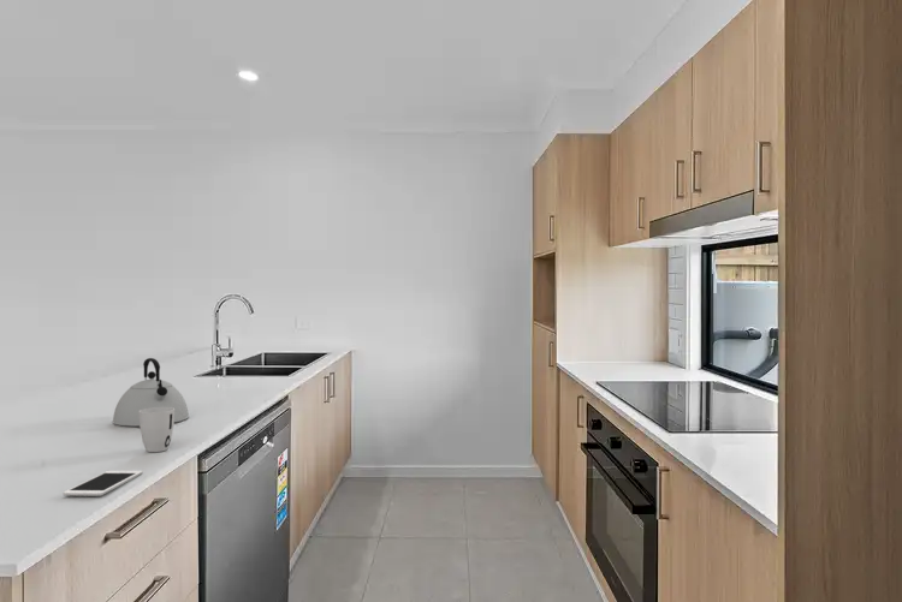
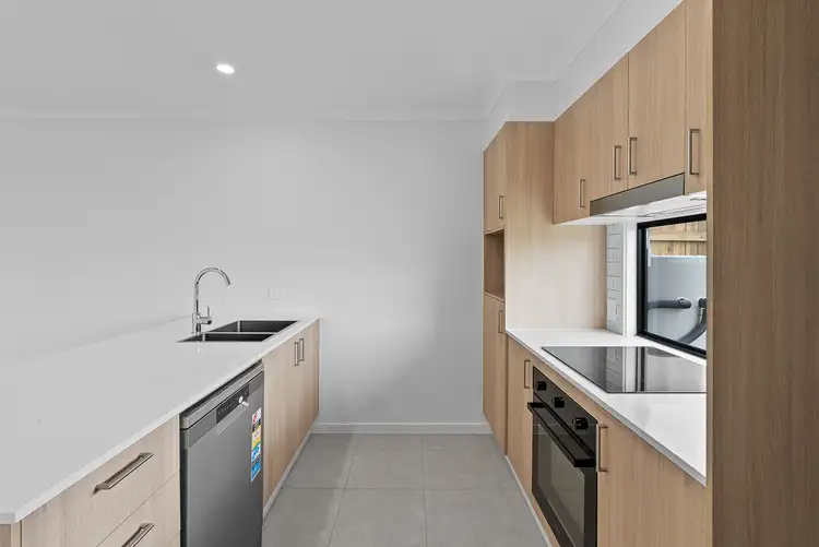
- kettle (152, 388)
- cup (156, 429)
- cell phone (105, 482)
